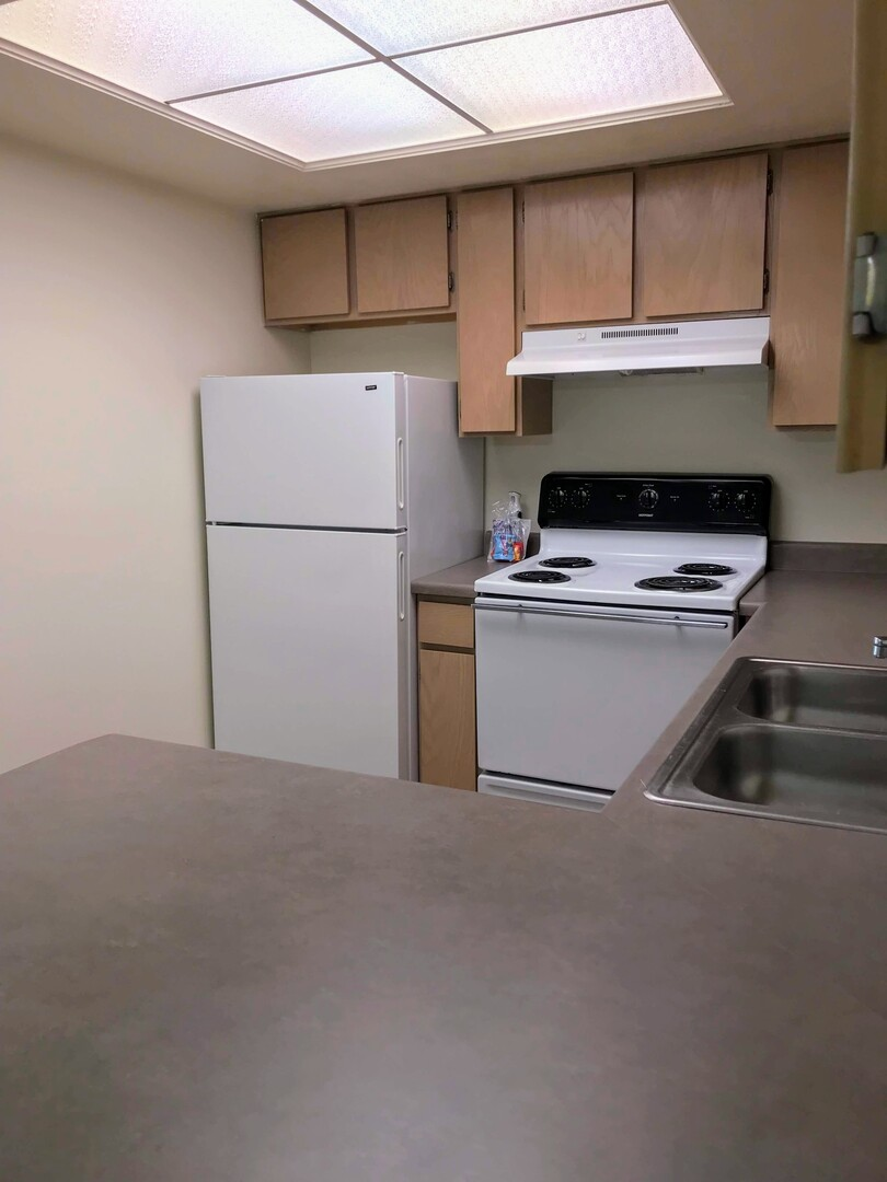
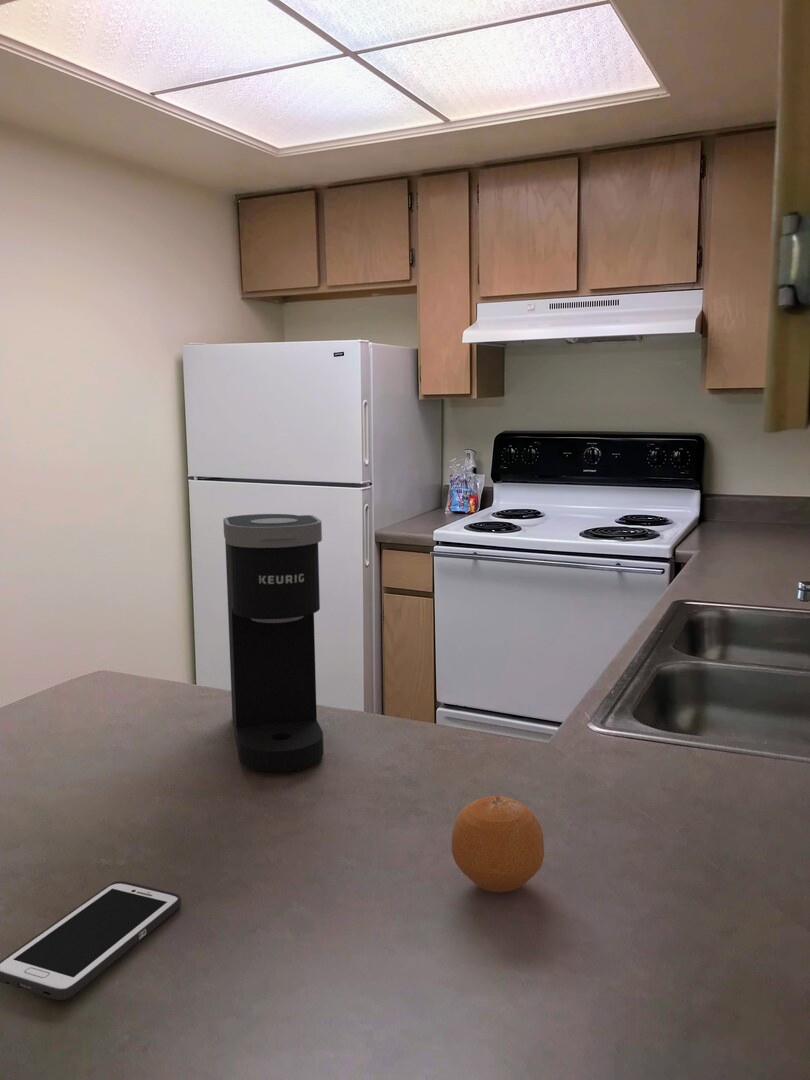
+ fruit (497, 844)
+ coffee maker (271, 628)
+ cell phone (93, 934)
